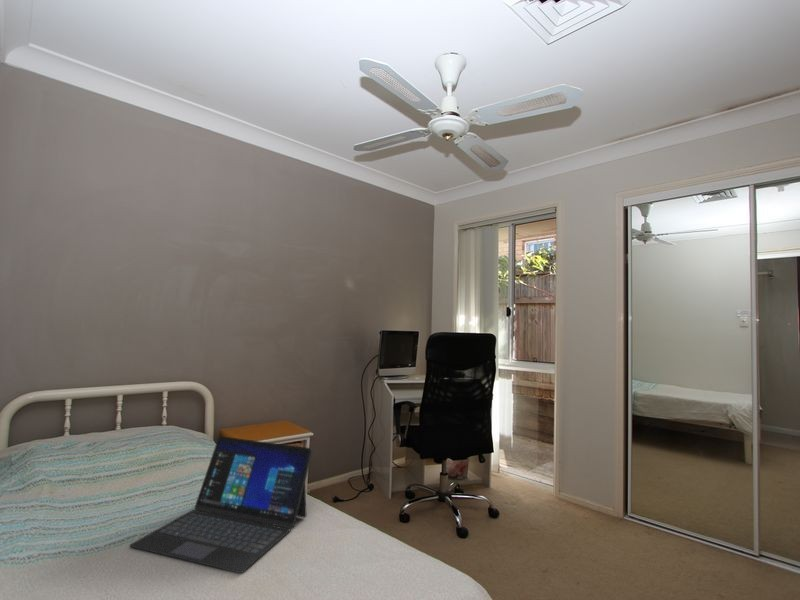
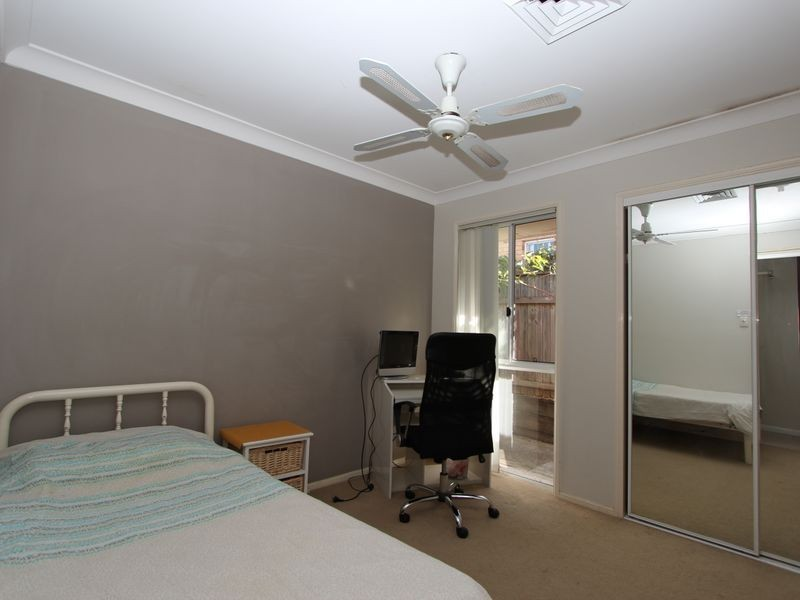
- laptop (229, 492)
